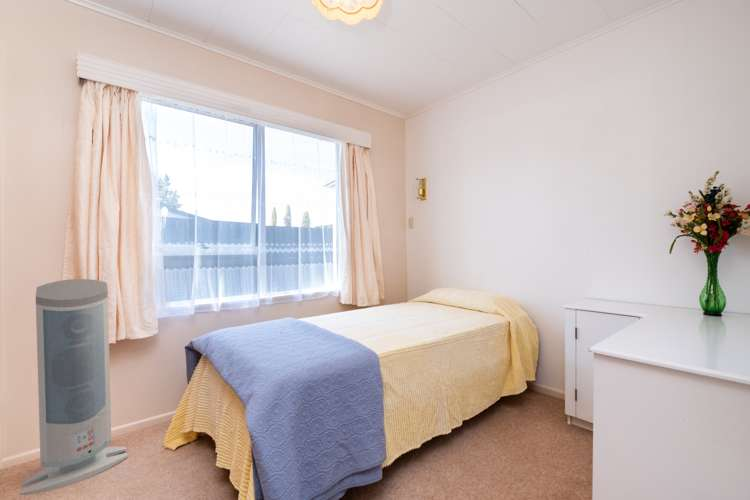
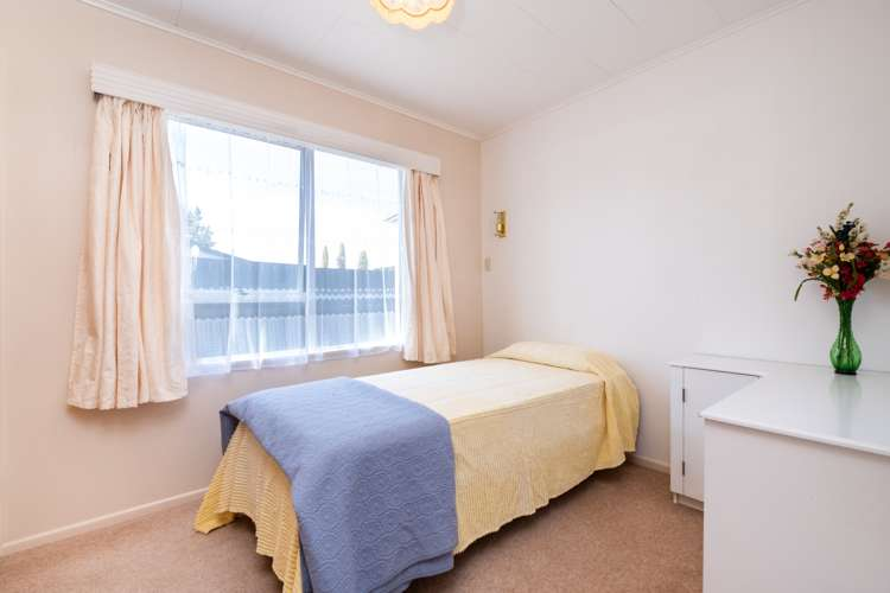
- air purifier (75, 375)
